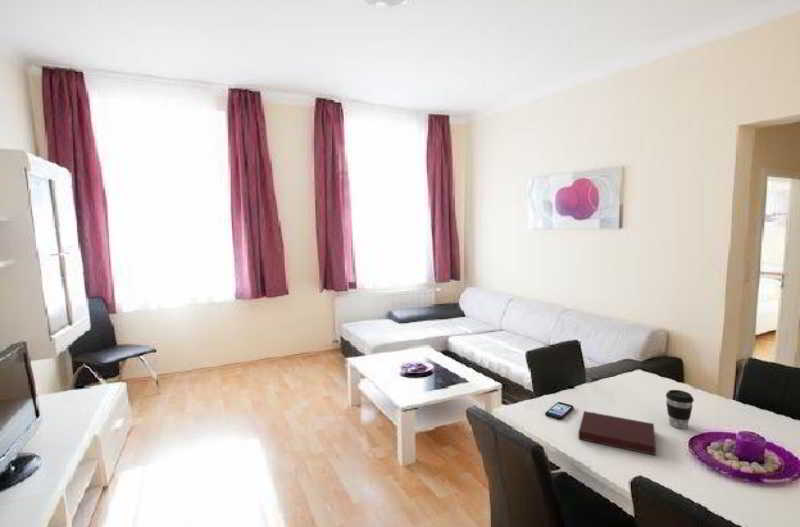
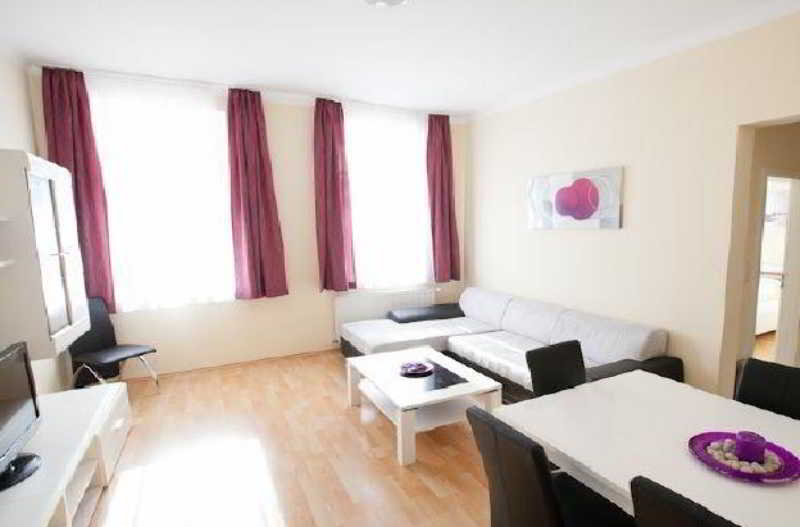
- notebook (616, 431)
- coffee cup (679, 409)
- smartphone (559, 410)
